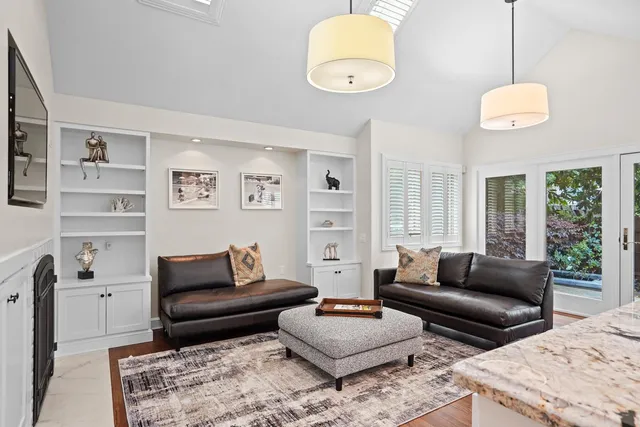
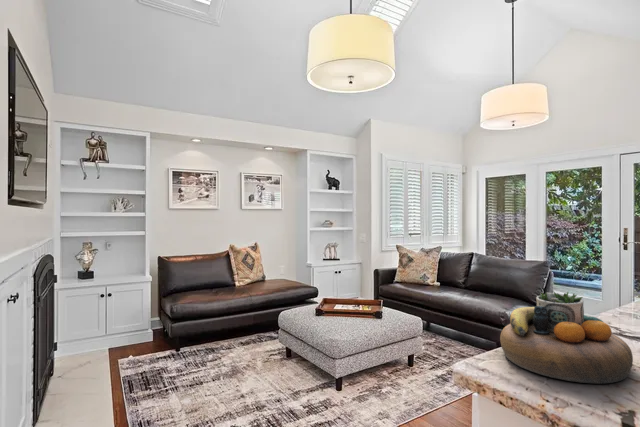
+ decorative bowl (561, 326)
